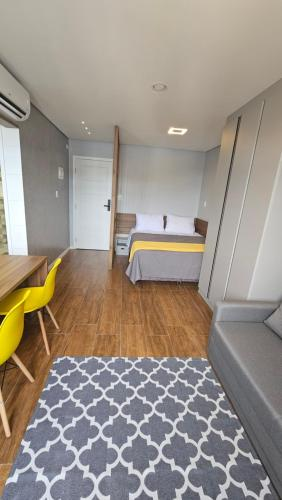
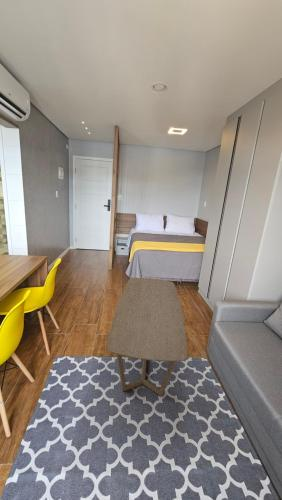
+ coffee table (147, 328)
